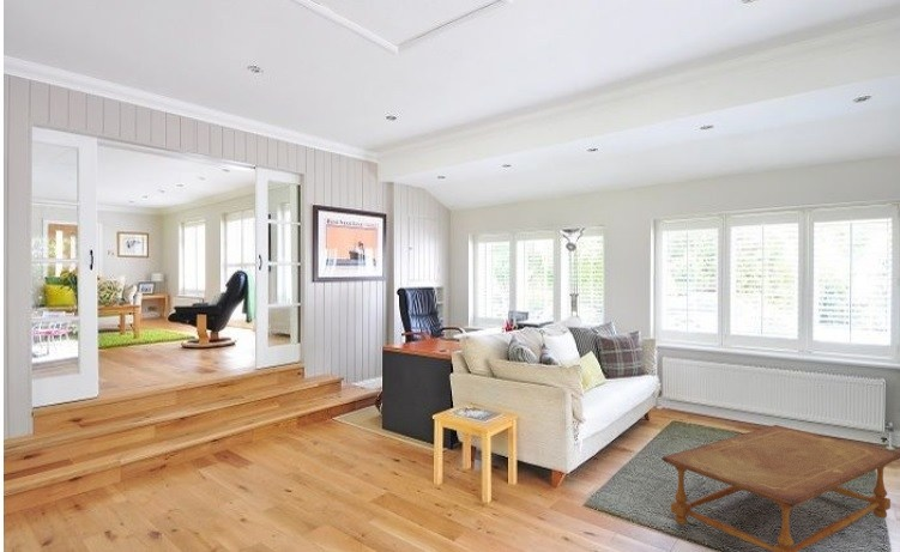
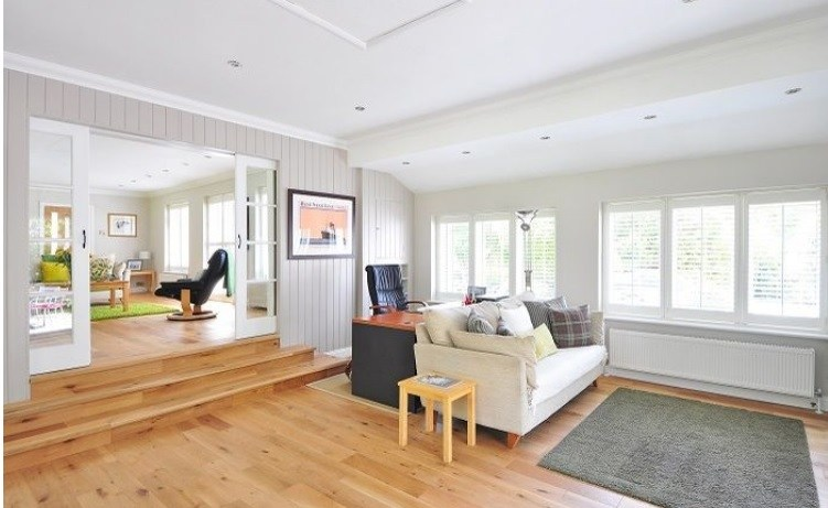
- coffee table (781, 487)
